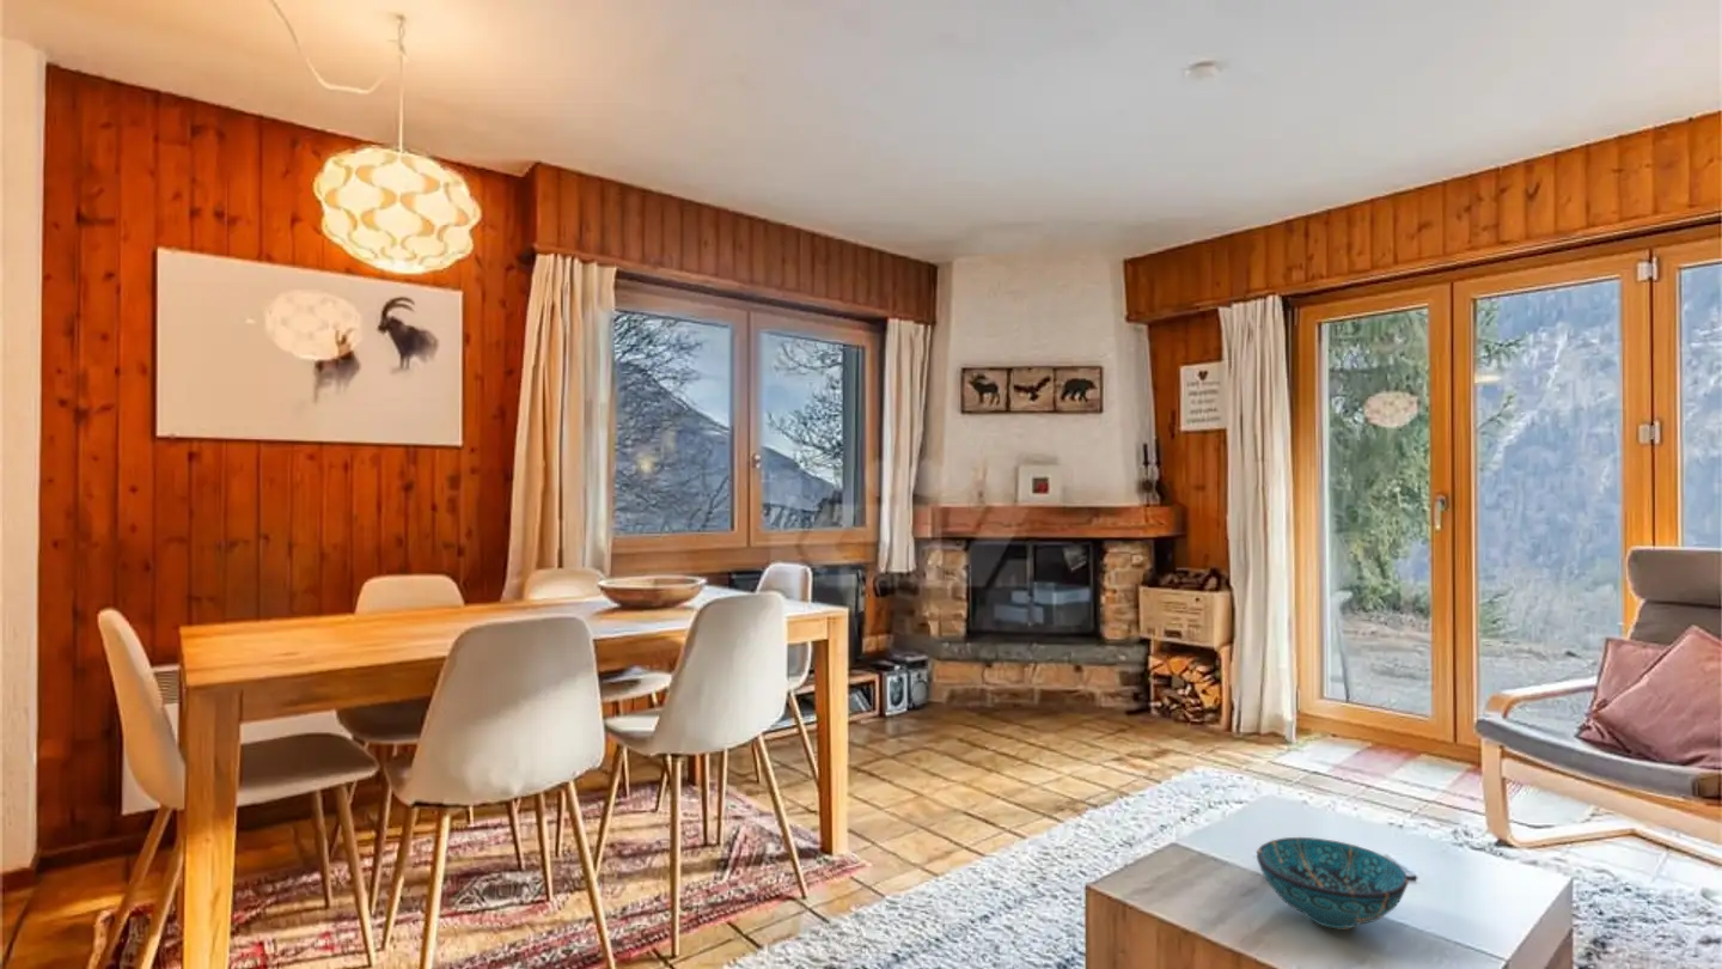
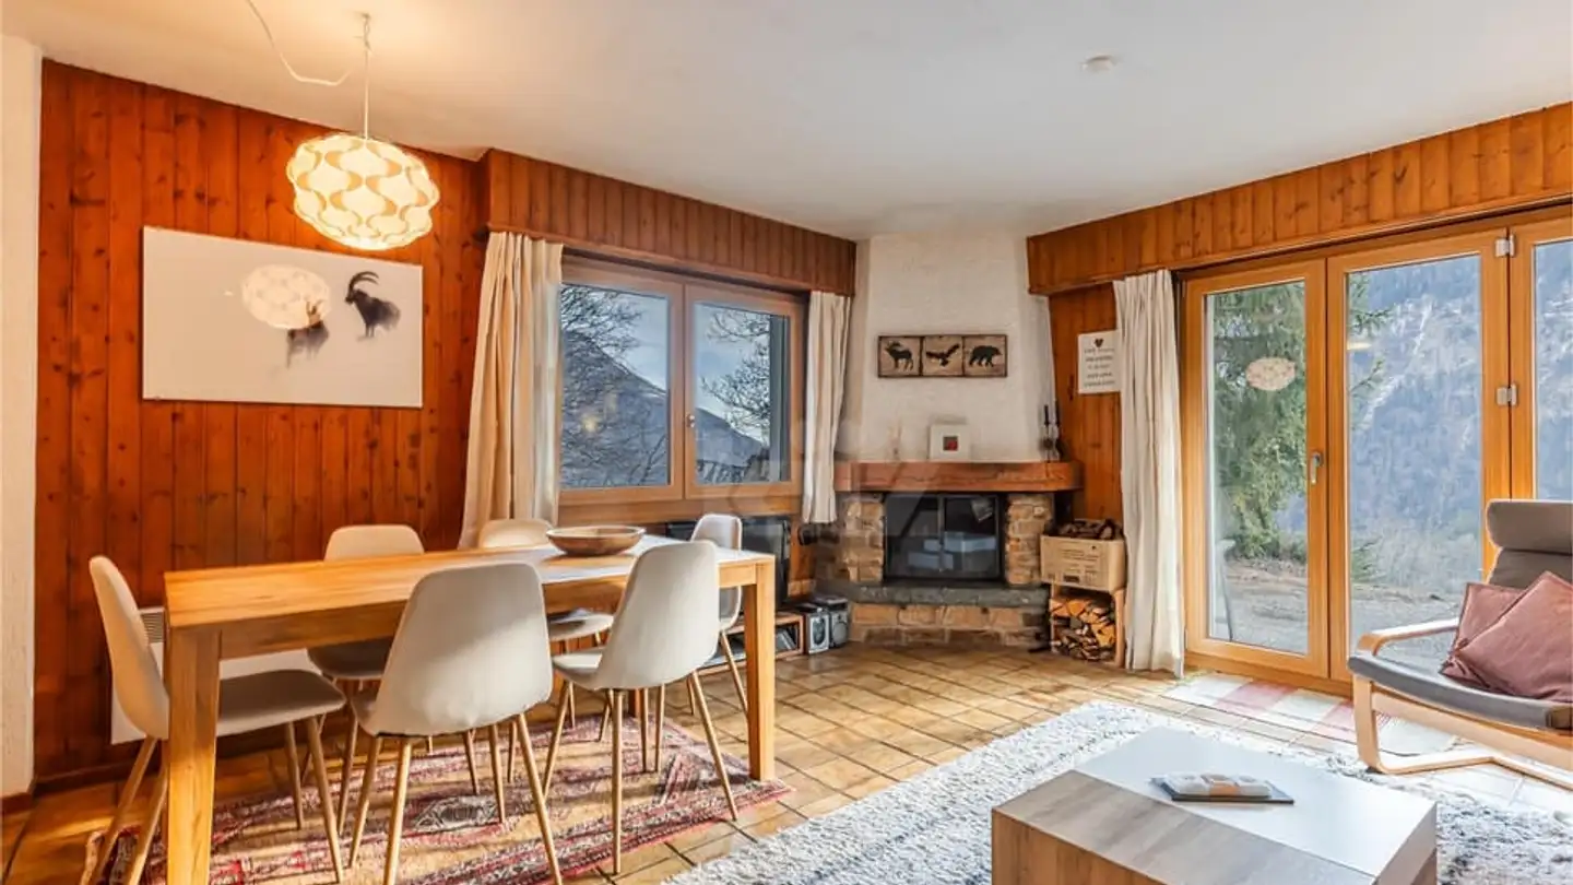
- decorative bowl (1330, 890)
